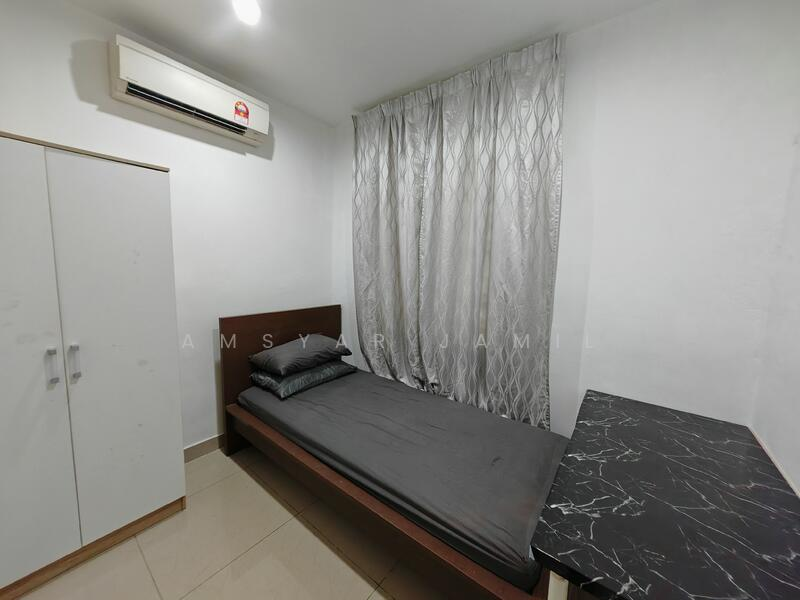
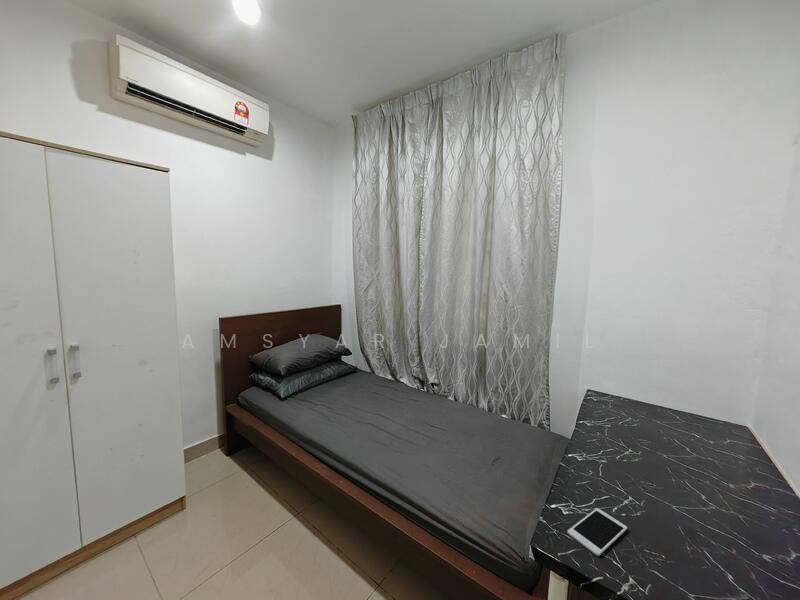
+ cell phone (597, 530)
